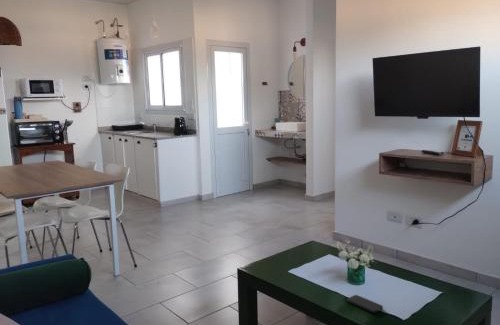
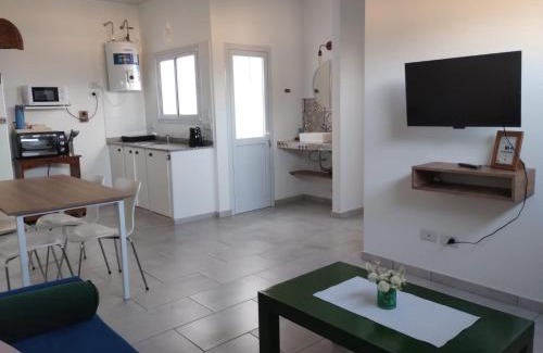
- smartphone (364, 303)
